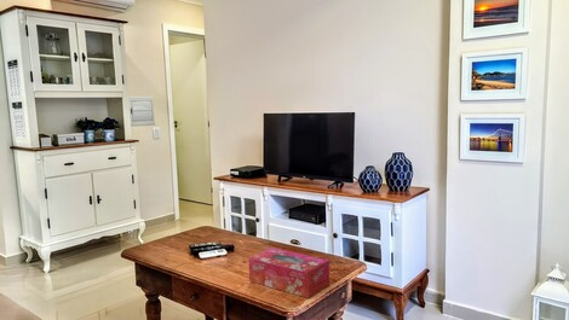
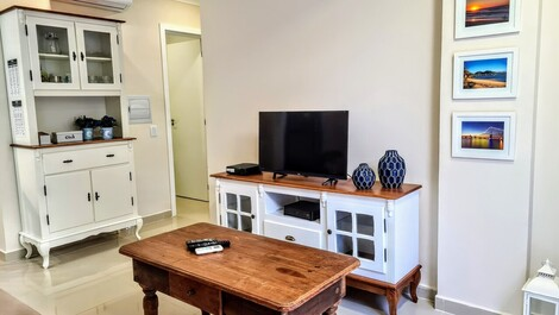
- tissue box (288, 270)
